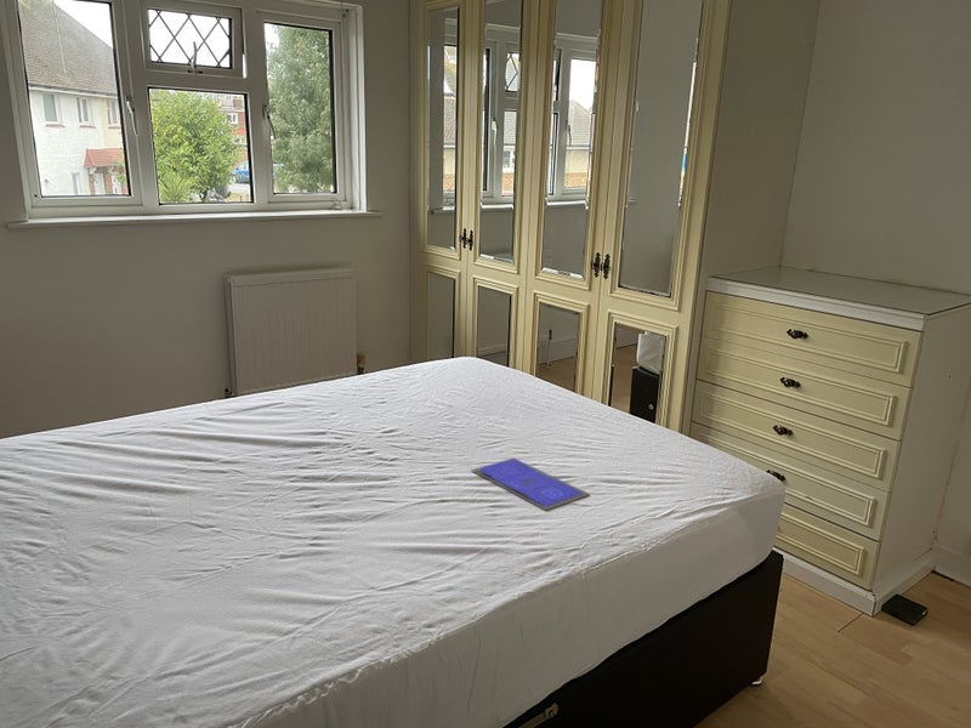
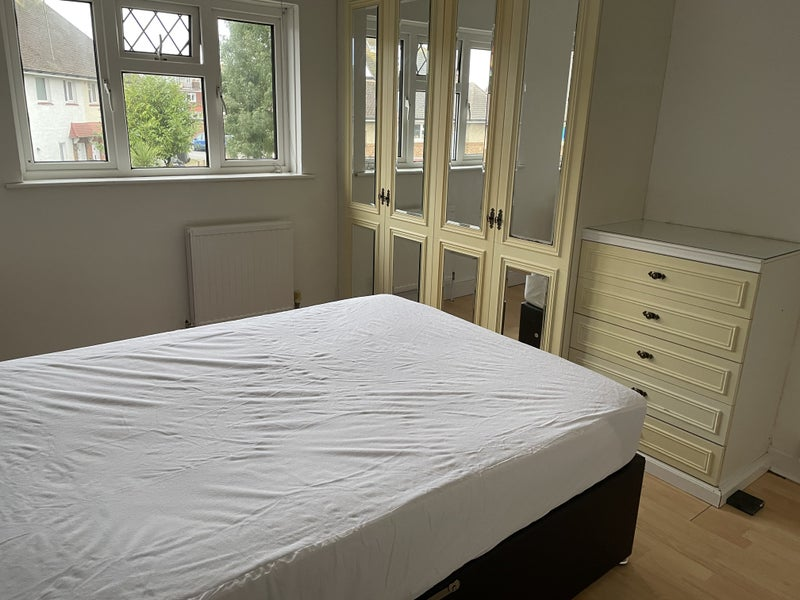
- booklet (528, 480)
